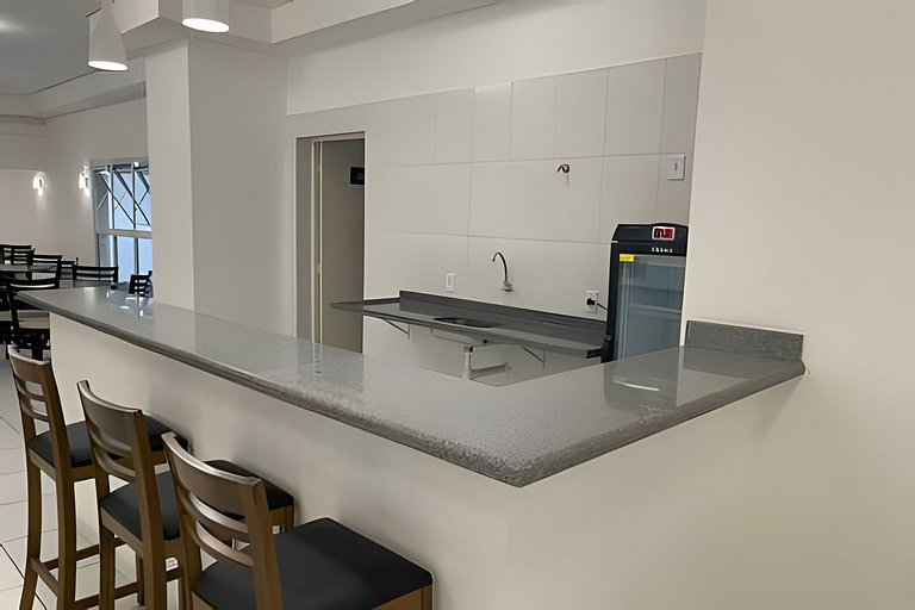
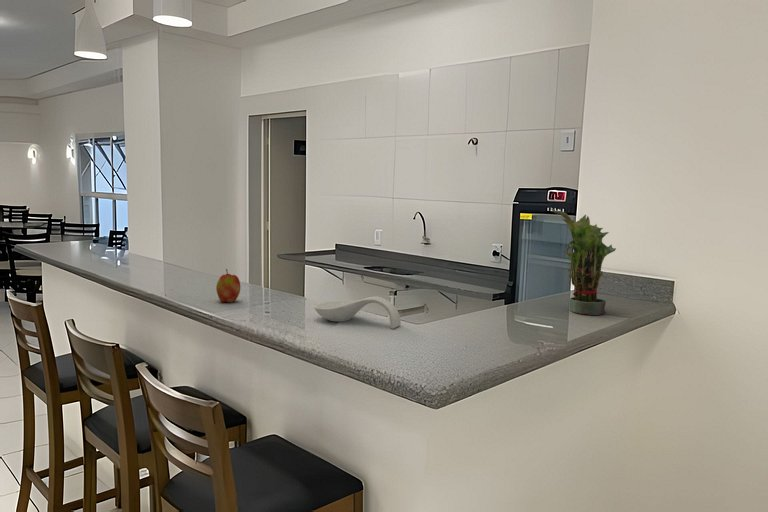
+ apple (228, 285)
+ spoon rest (356, 308)
+ potted plant (581, 260)
